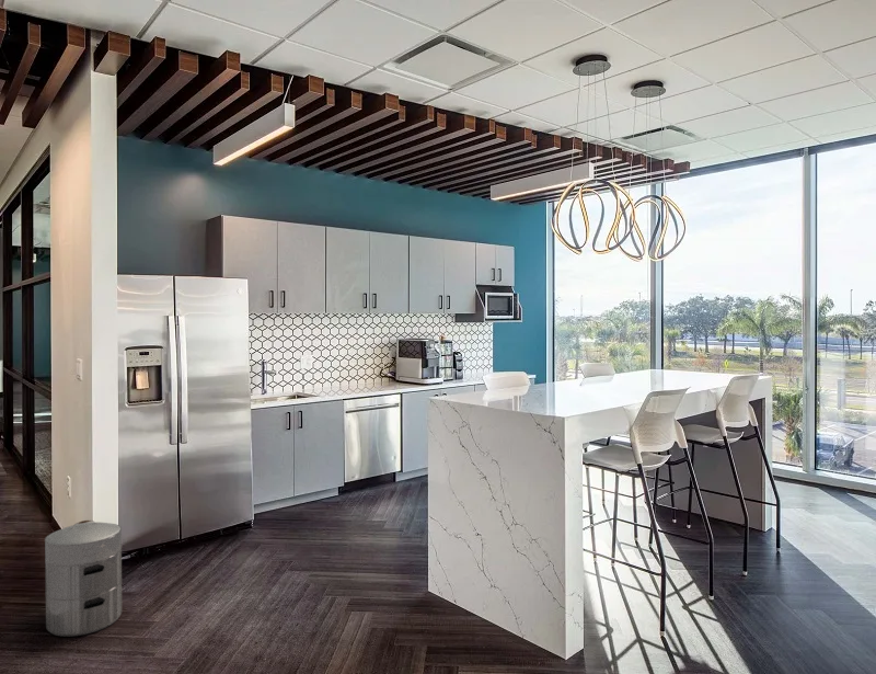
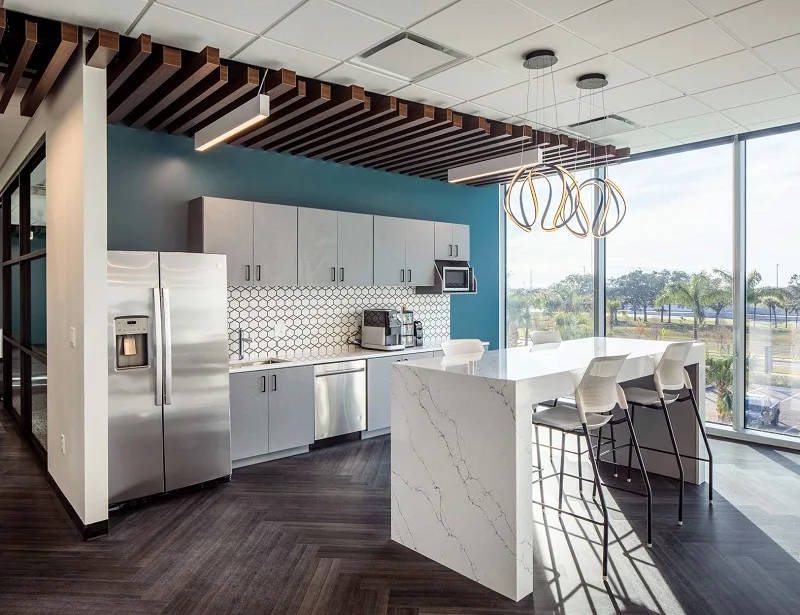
- waste bin (84, 571)
